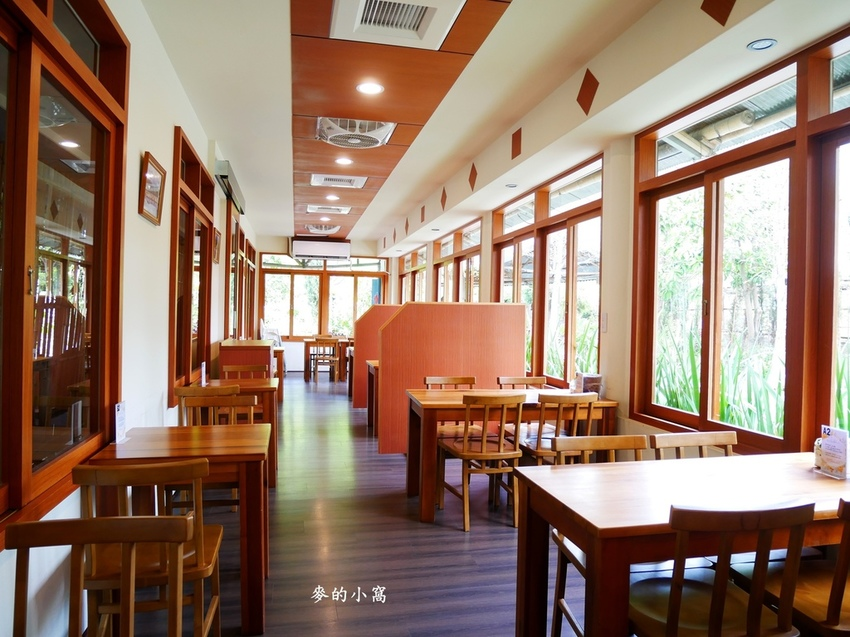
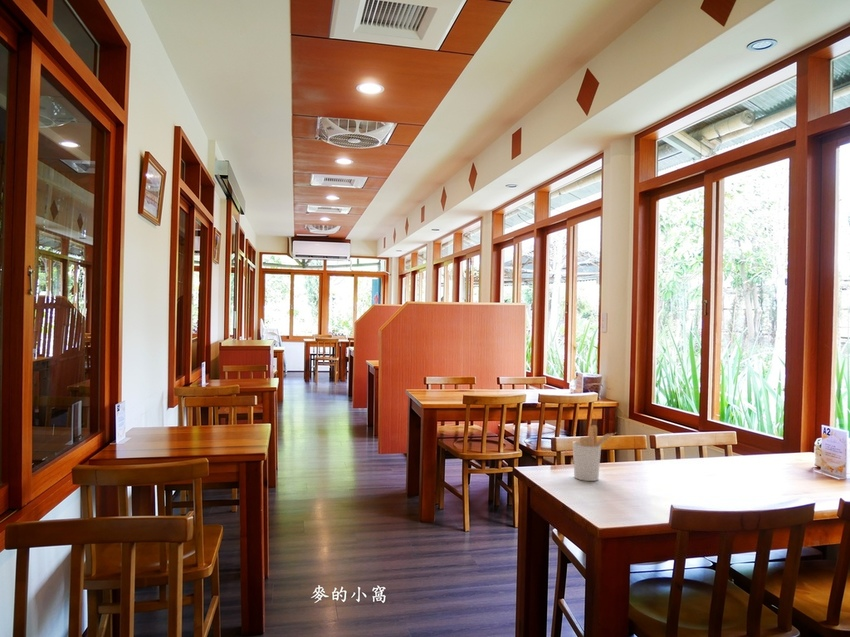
+ utensil holder (593, 453)
